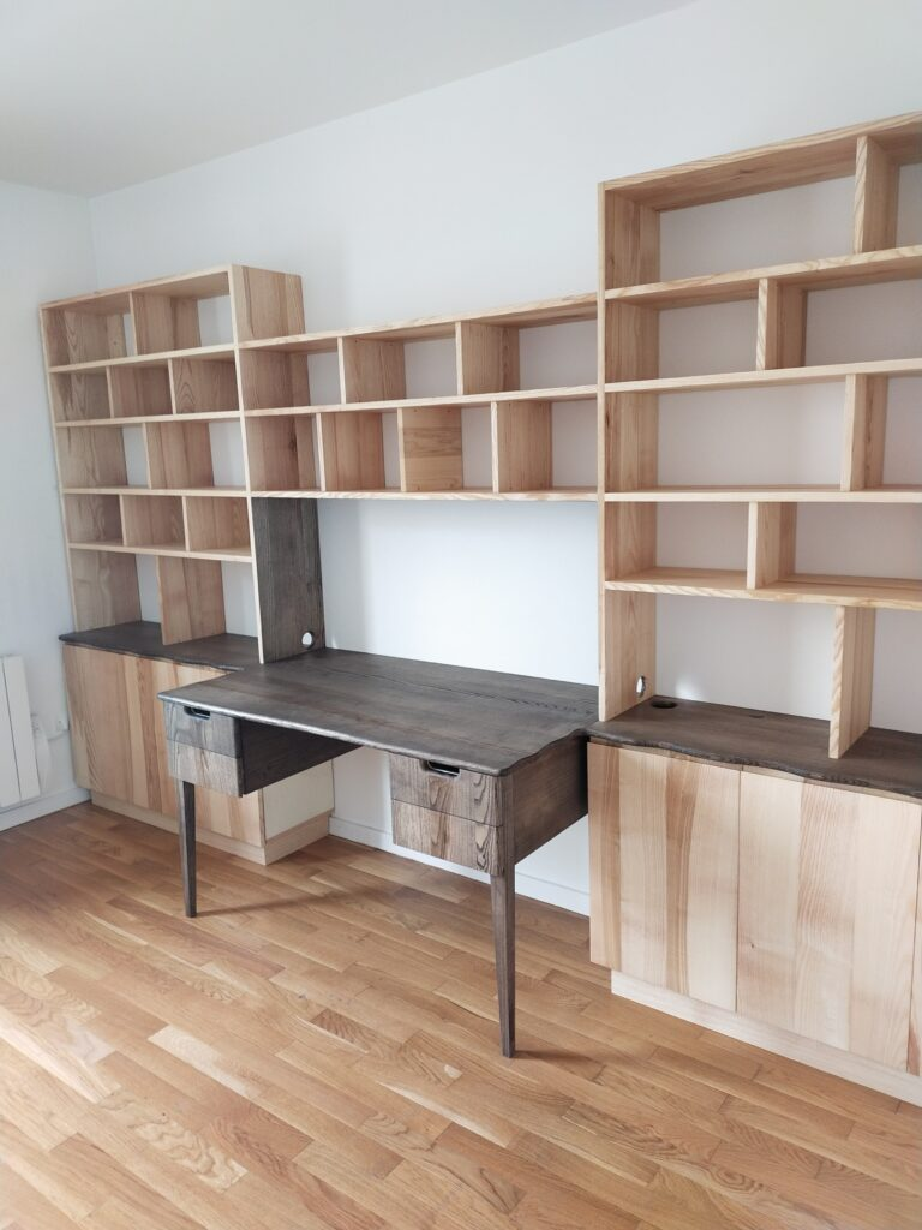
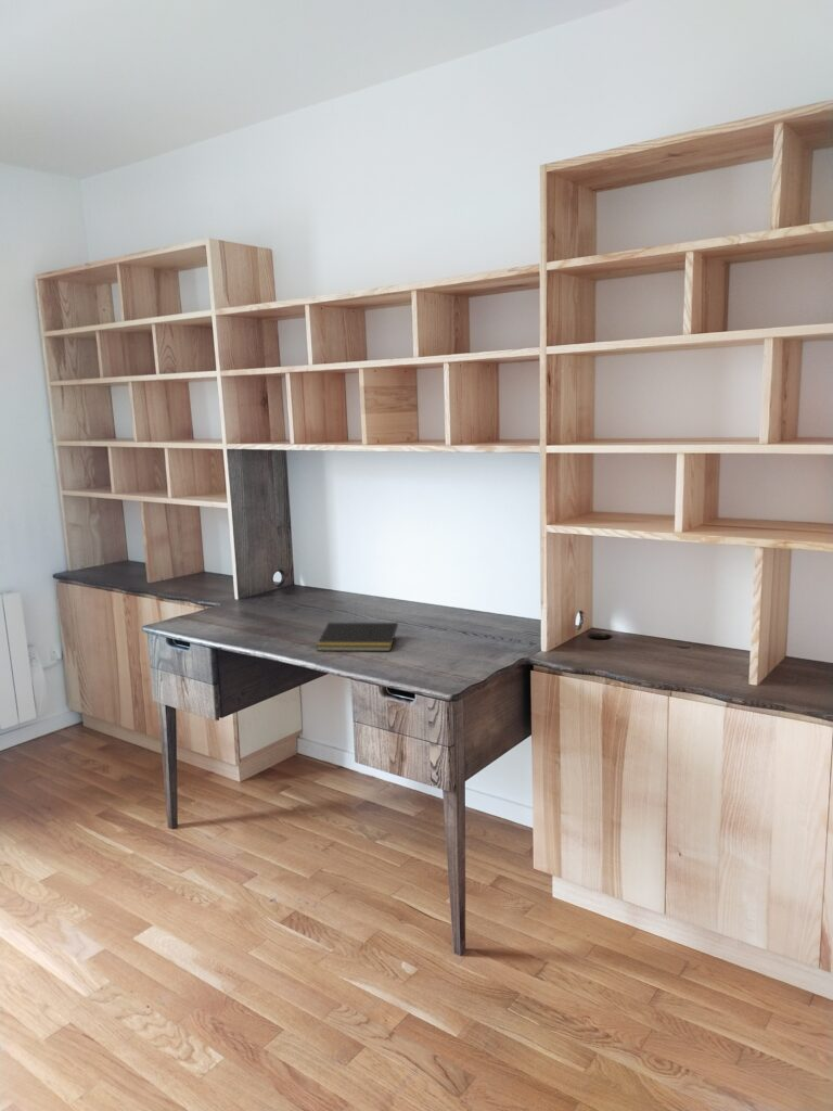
+ notepad (358, 636)
